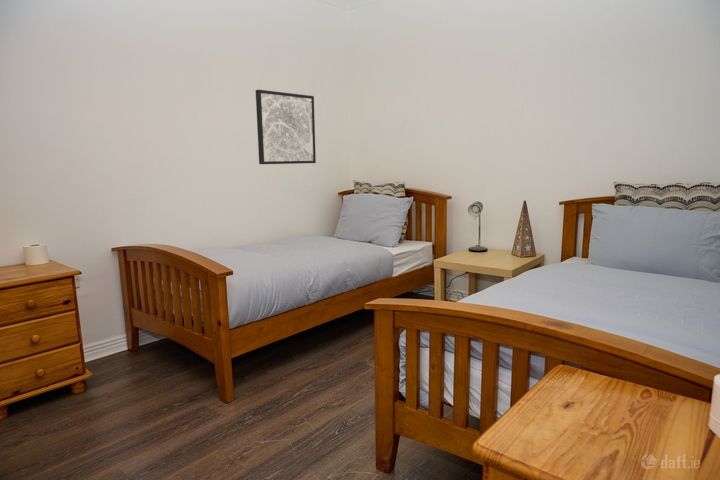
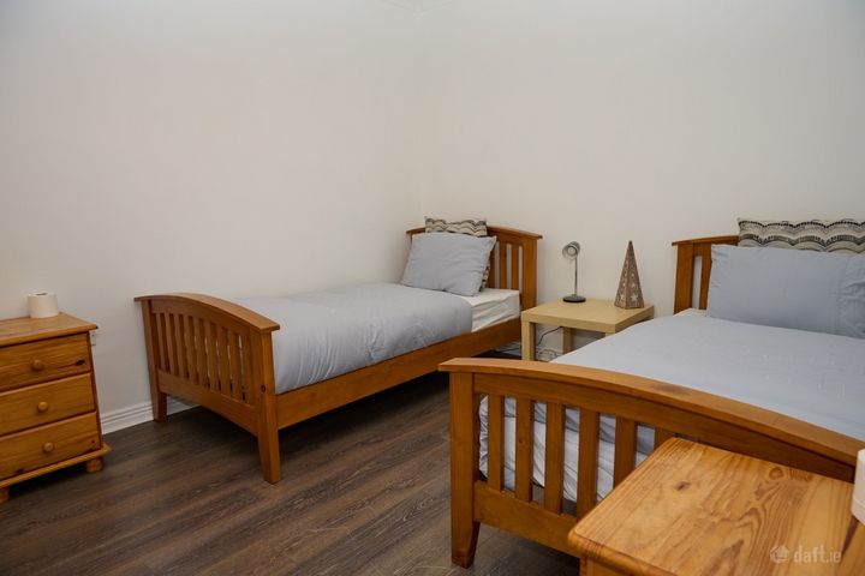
- wall art (287, 128)
